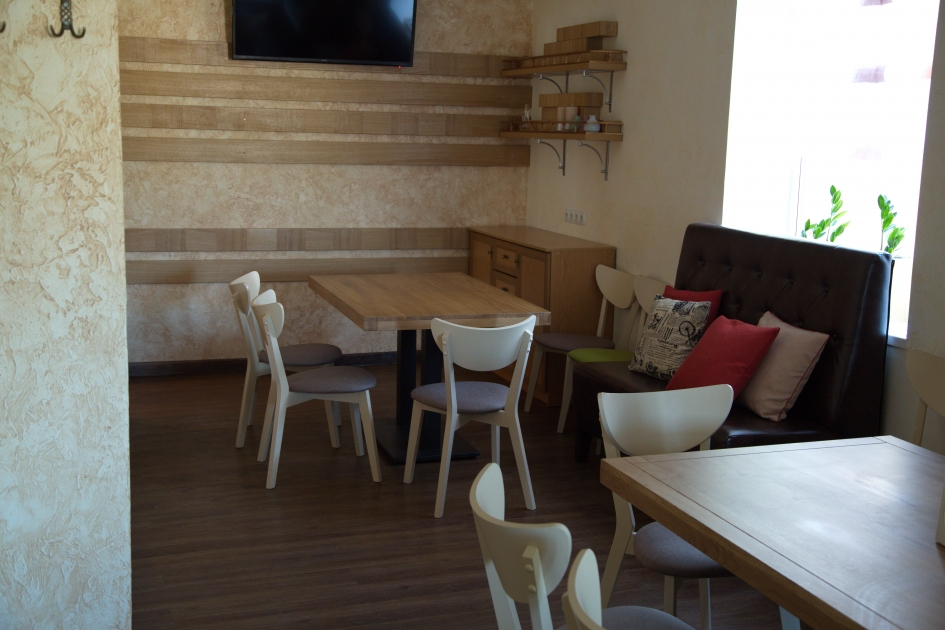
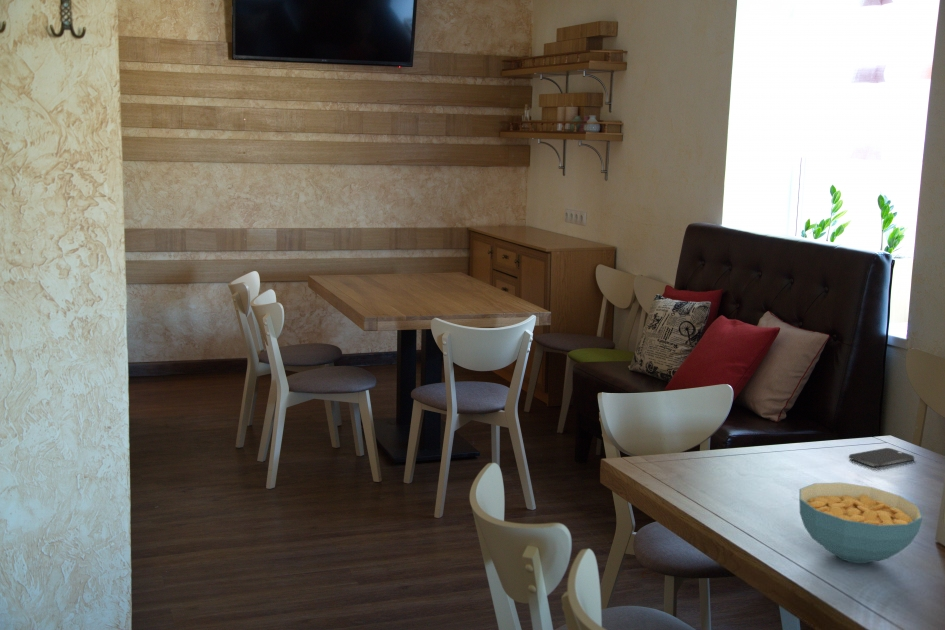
+ smartphone (881, 457)
+ cereal bowl (855, 529)
